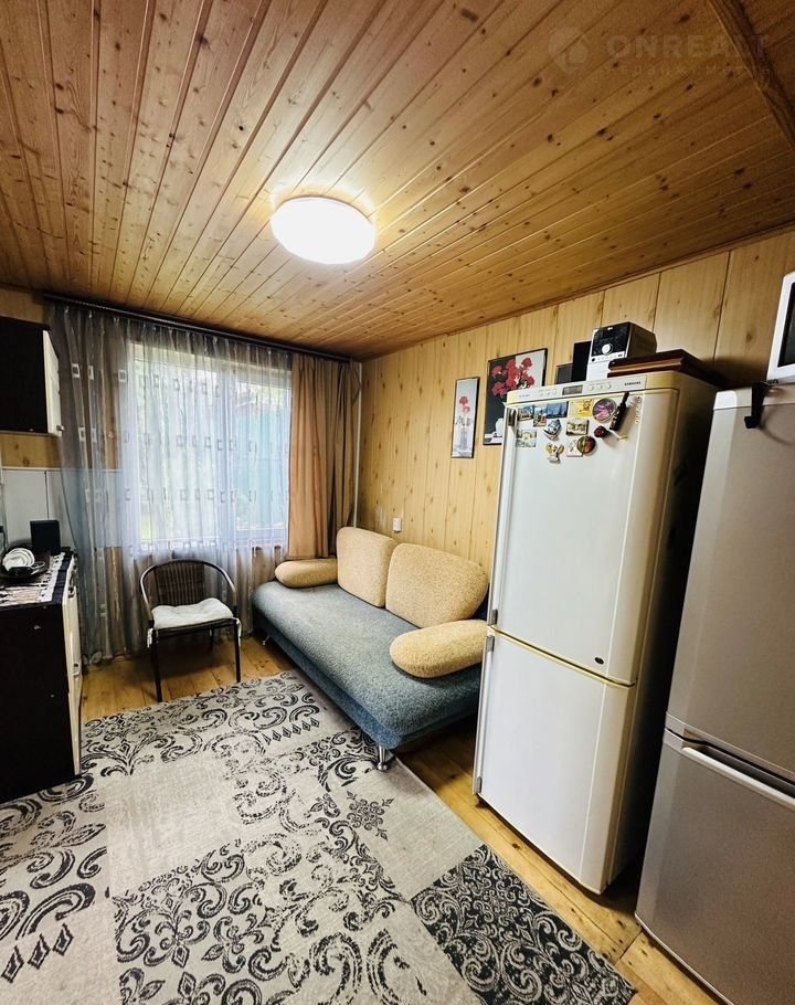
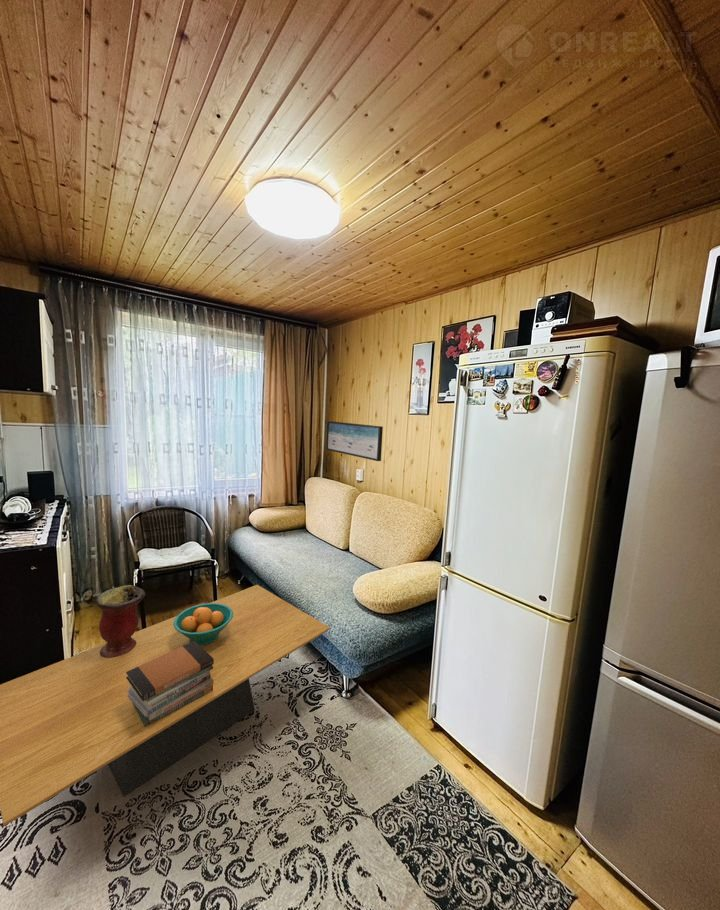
+ vase (121, 618)
+ fruit bowl (204, 622)
+ coffee table (189, 703)
+ book stack (171, 680)
+ wall art (351, 439)
